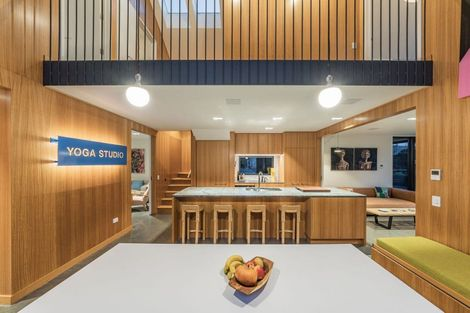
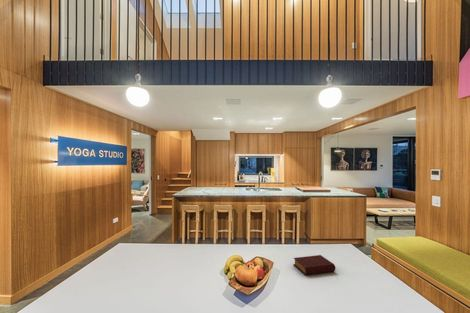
+ book (313, 264)
